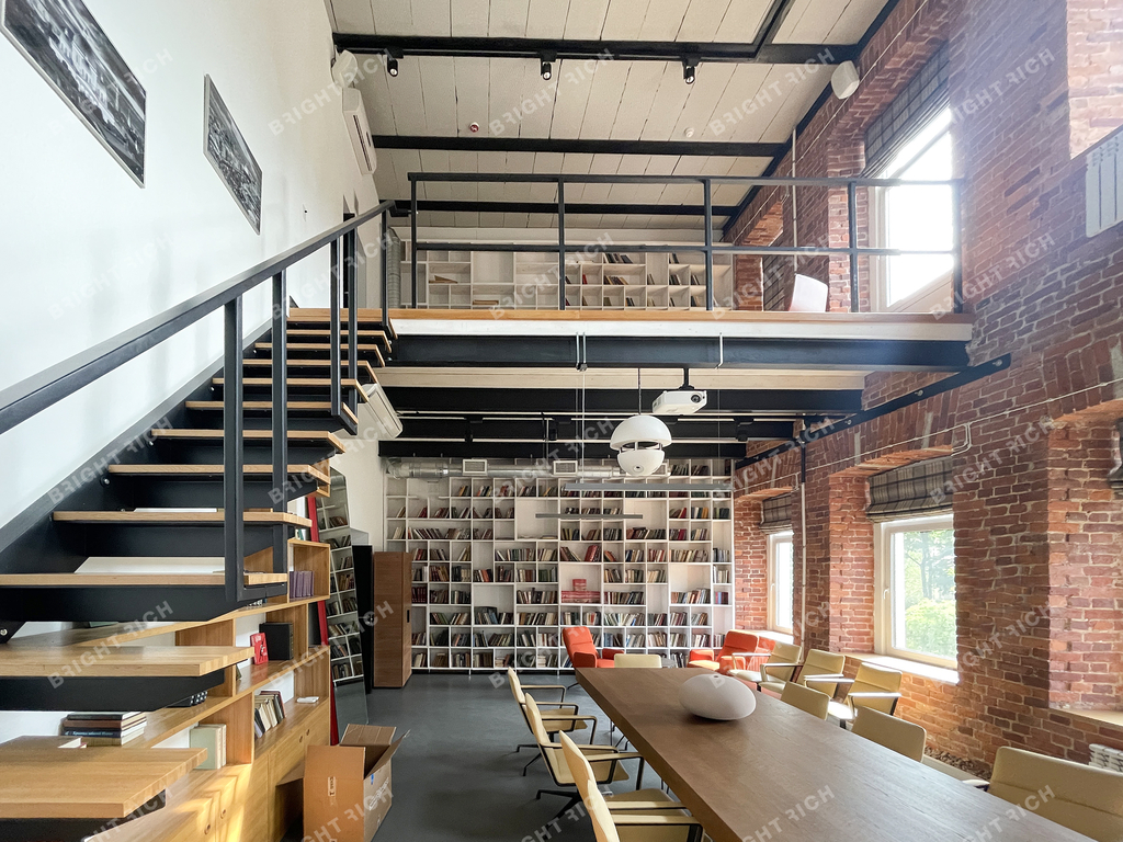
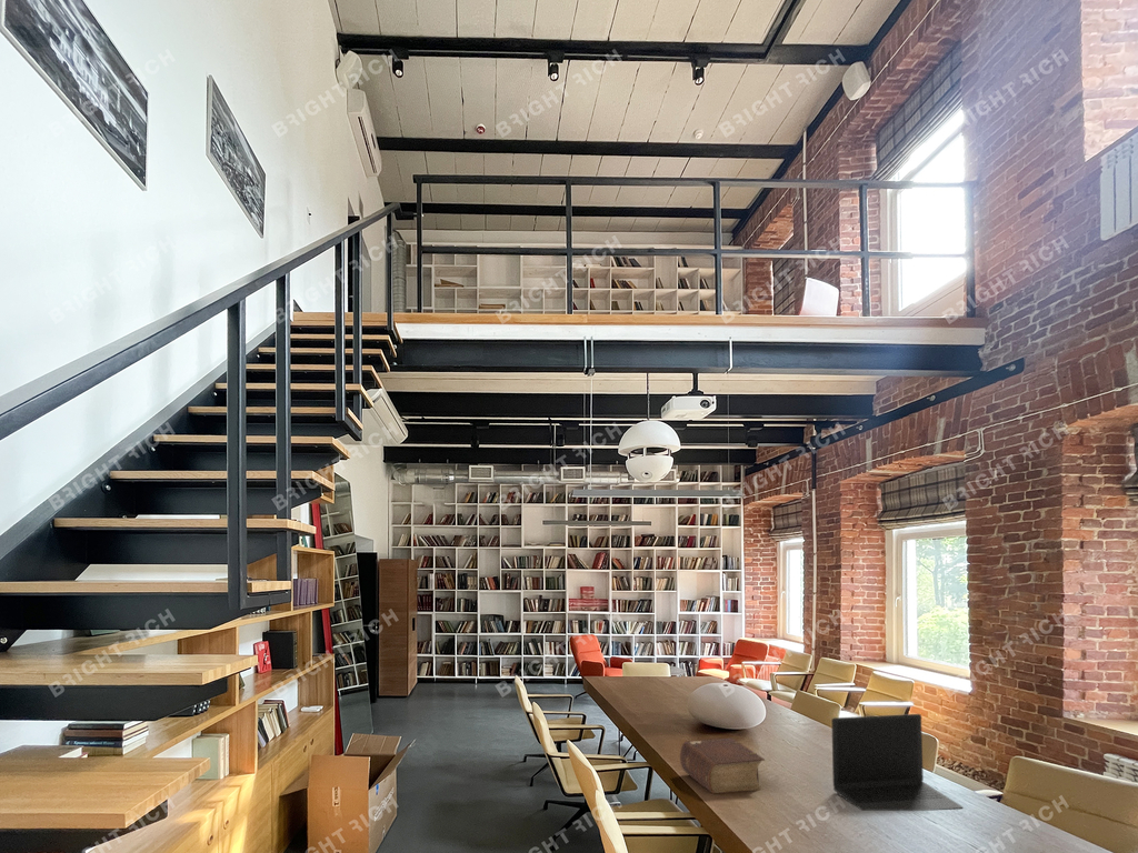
+ laptop (895, 762)
+ bible (721, 765)
